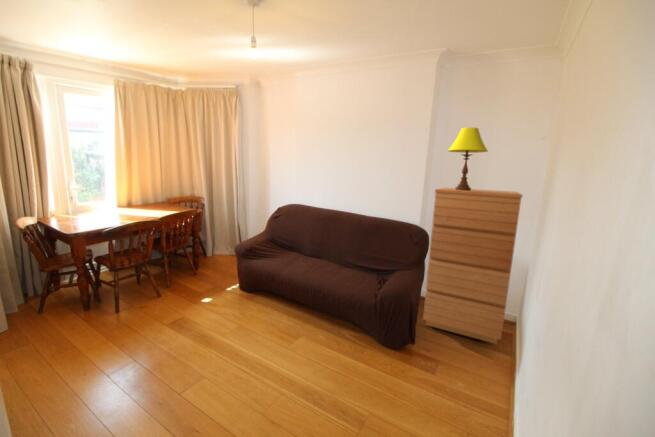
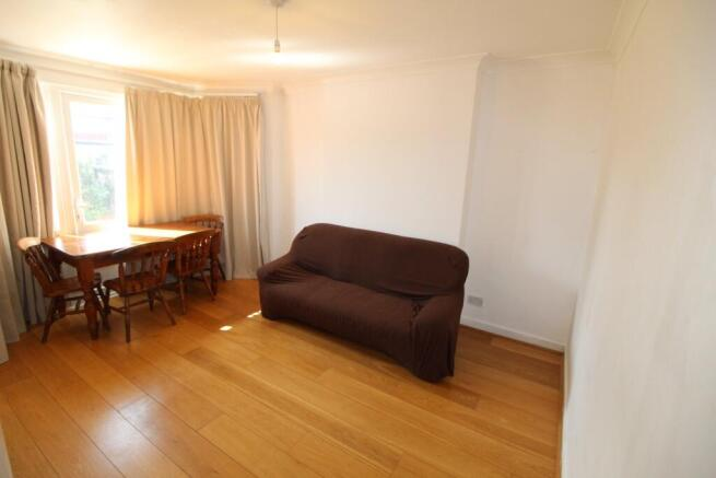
- table lamp (466, 159)
- dresser (469, 258)
